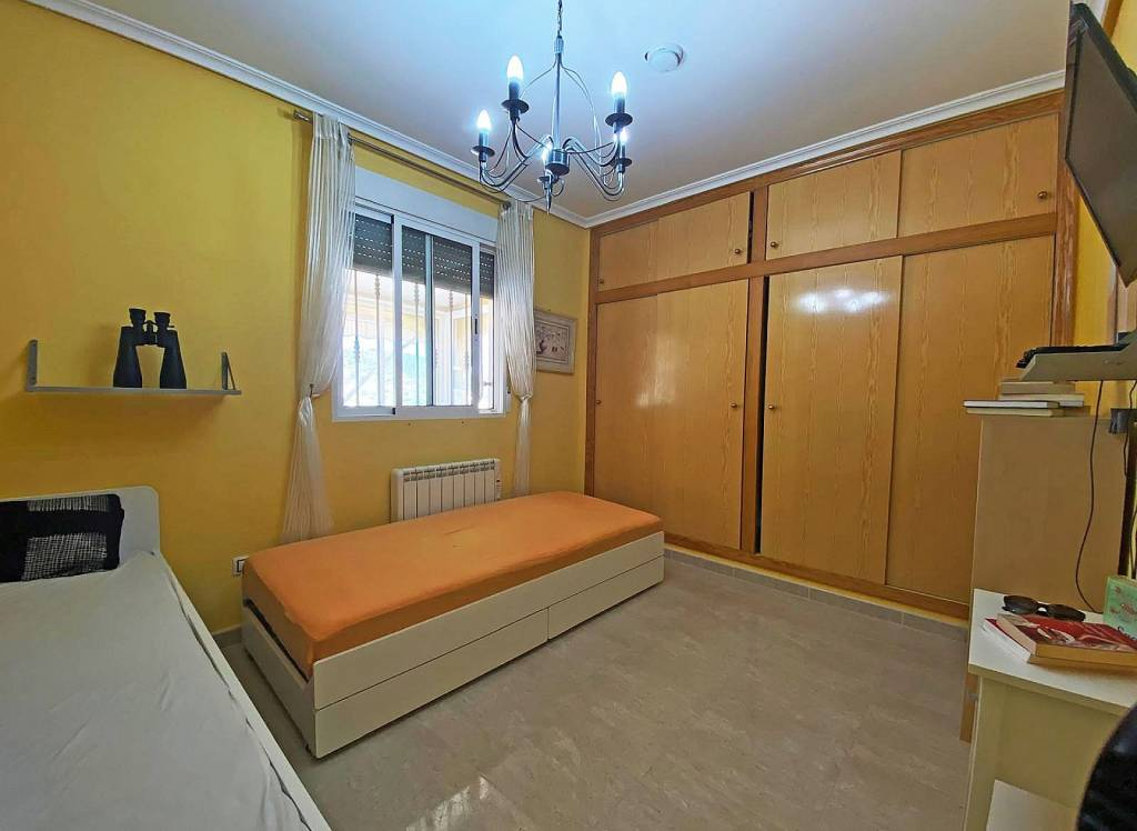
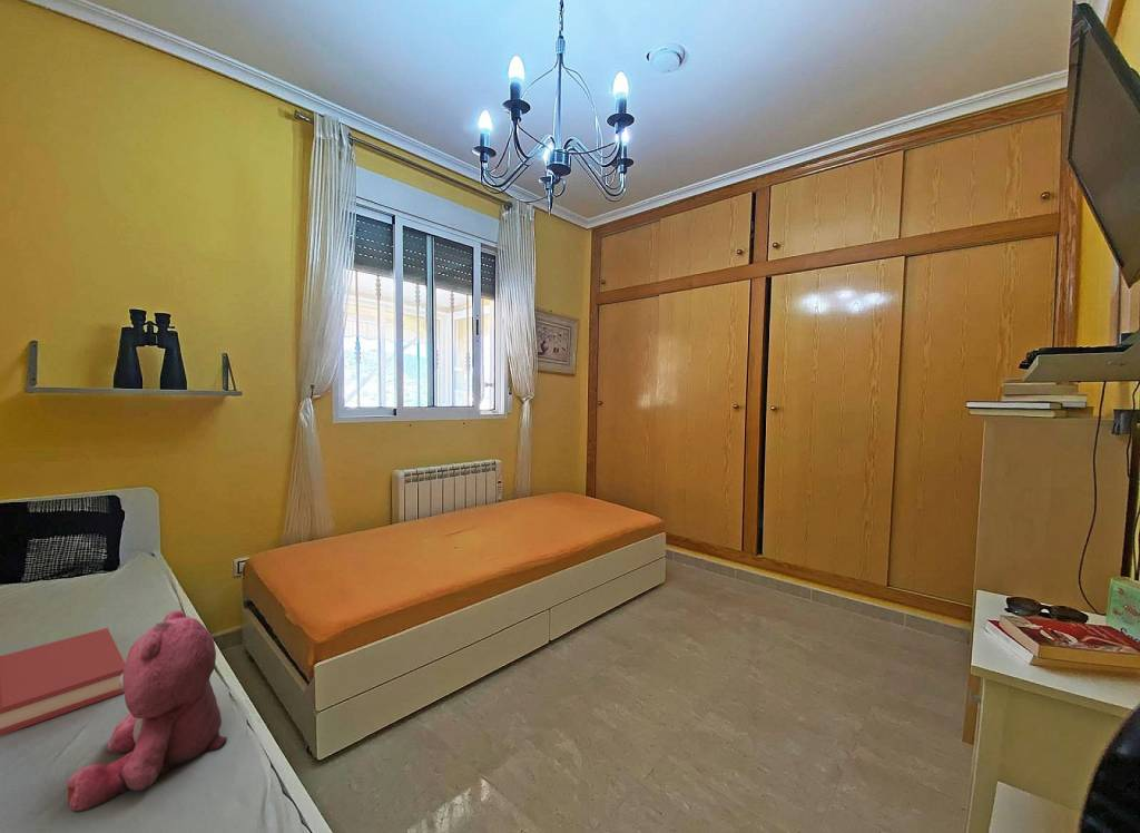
+ hardback book (53, 676)
+ teddy bear (158, 687)
